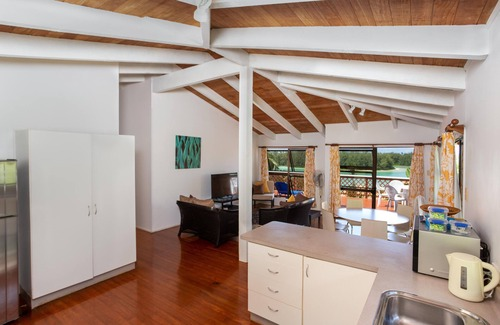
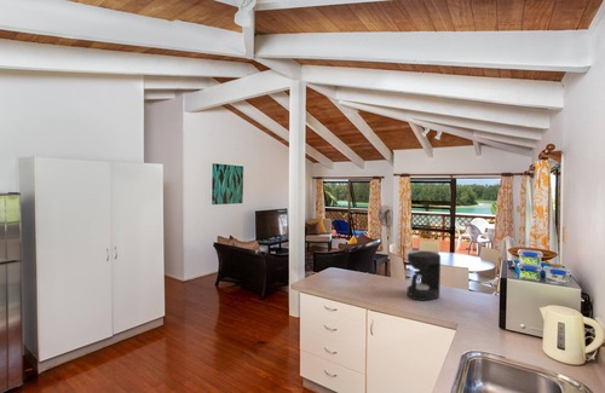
+ coffee maker (422, 274)
